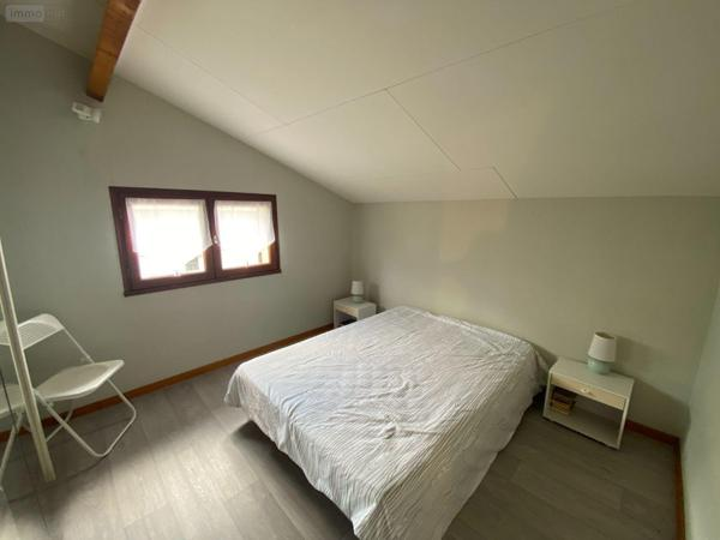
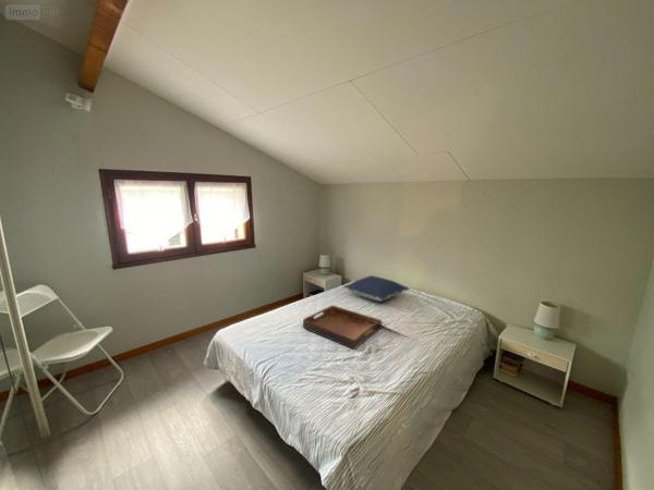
+ serving tray (341, 323)
+ pillow (375, 287)
